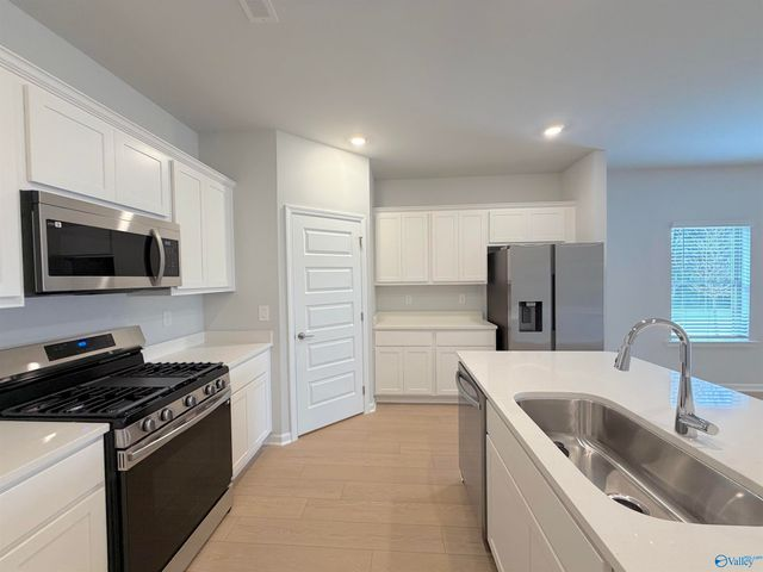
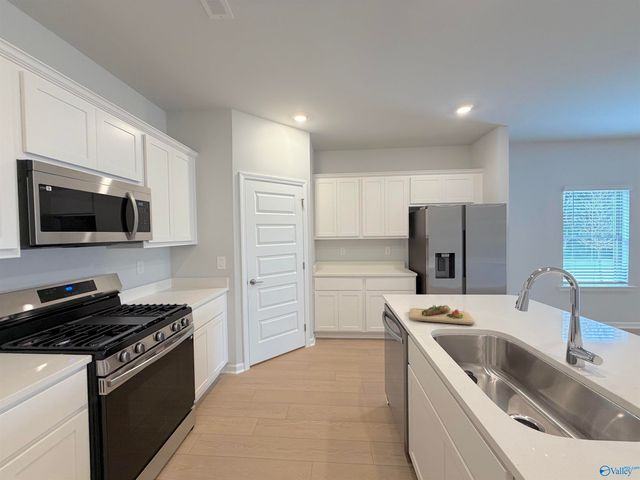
+ cutting board (439, 311)
